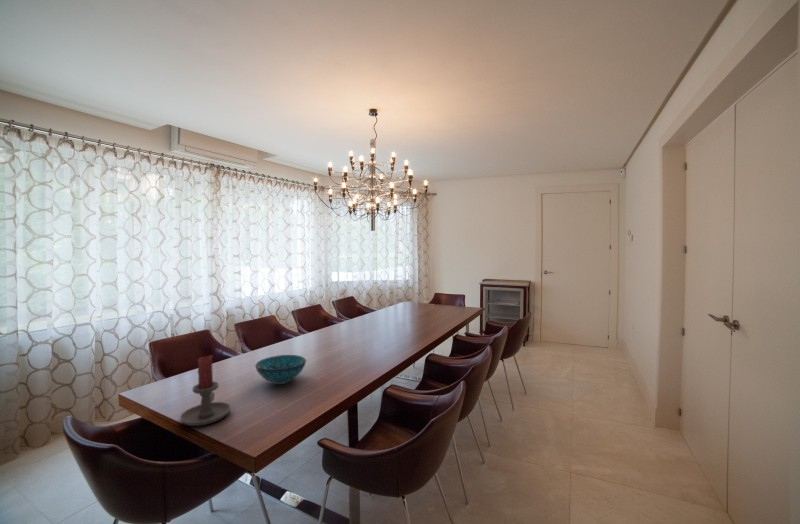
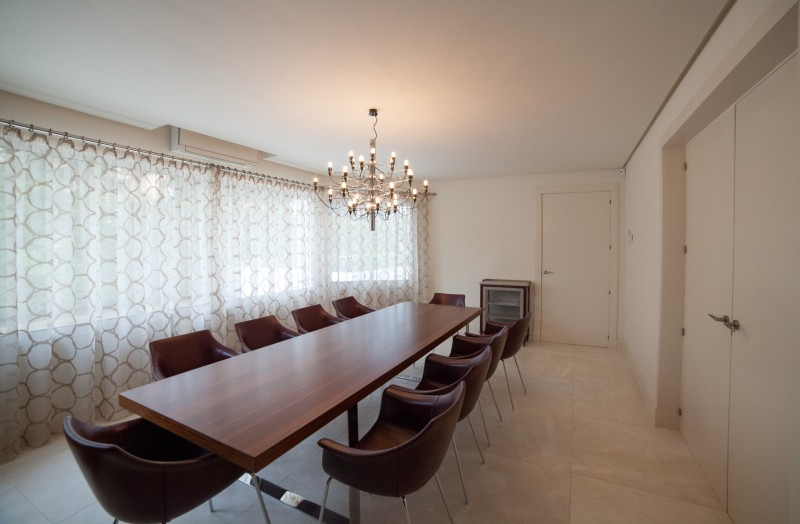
- candle holder (207, 384)
- decorative bowl (281, 371)
